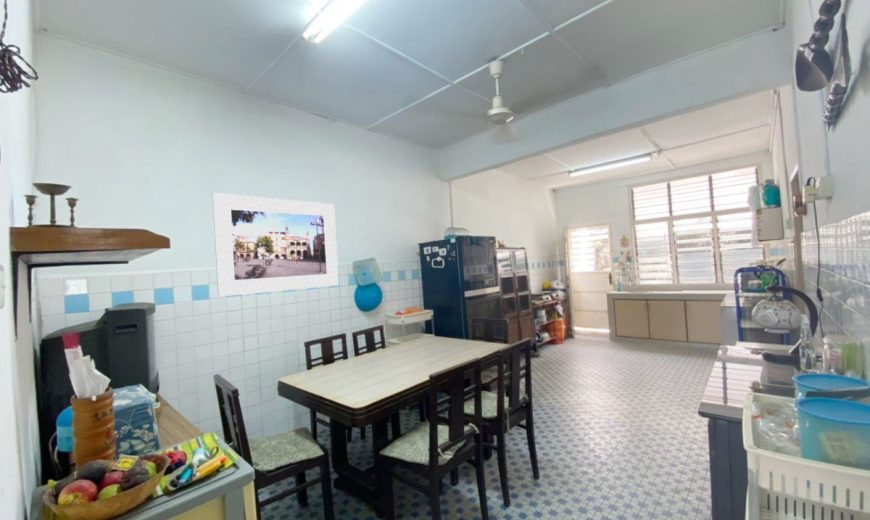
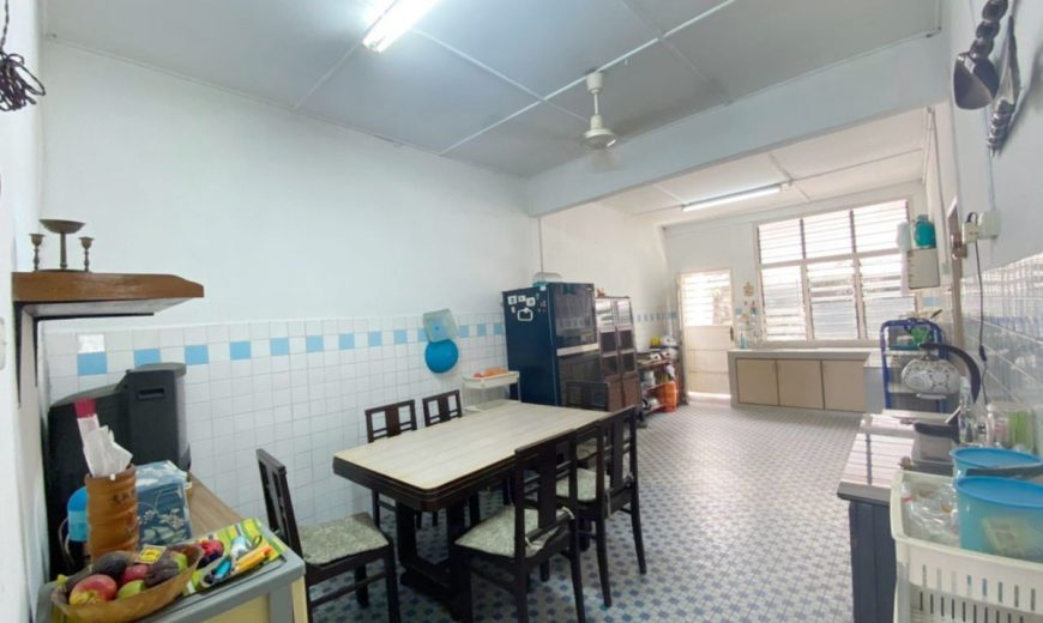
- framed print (283, 244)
